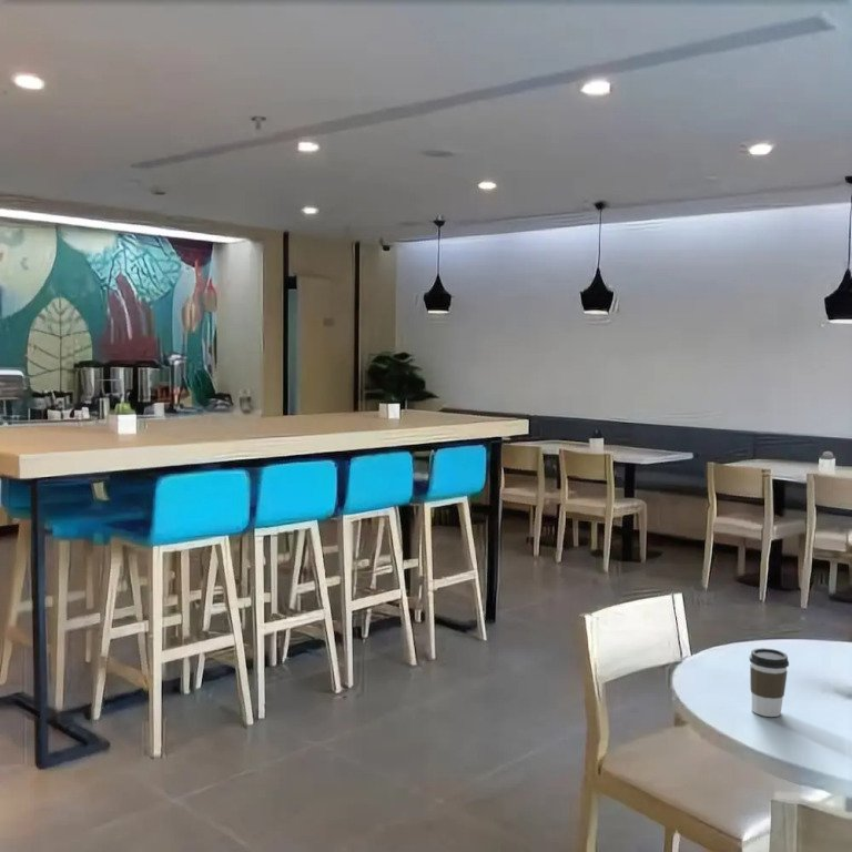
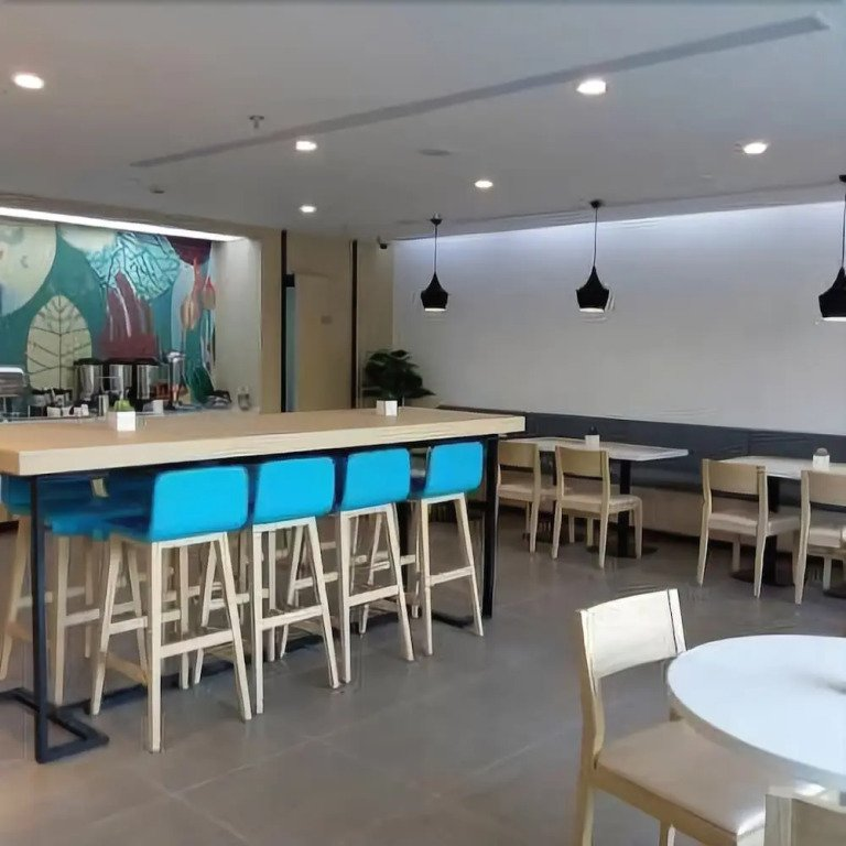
- coffee cup (768, 682)
